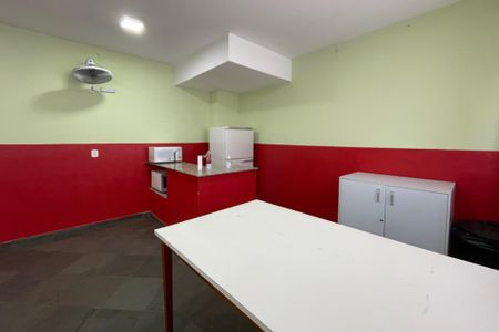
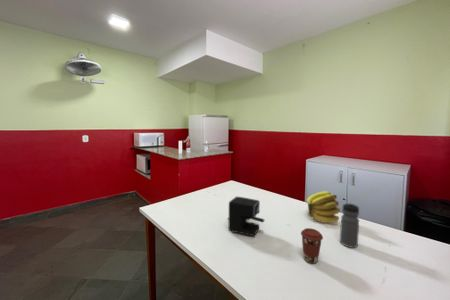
+ water bottle (349, 223)
+ banana (321, 206)
+ coffee maker (247, 209)
+ coffee cup (311, 245)
